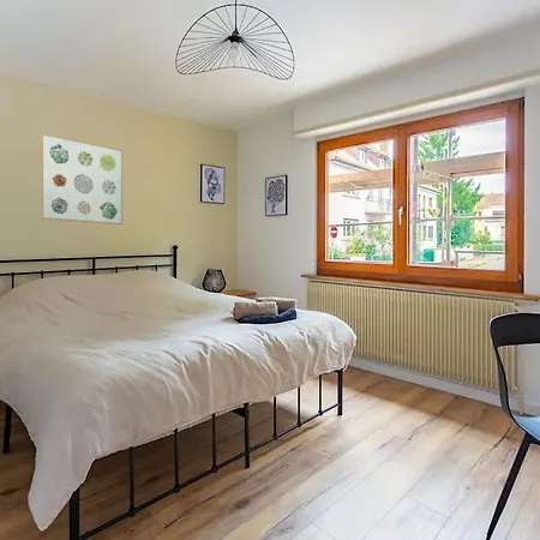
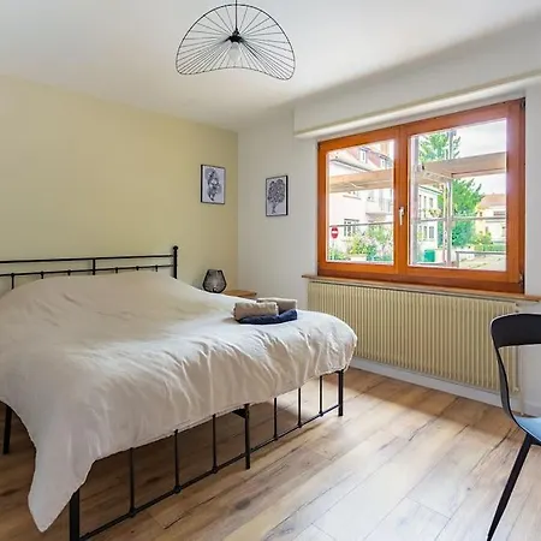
- wall art (84, 181)
